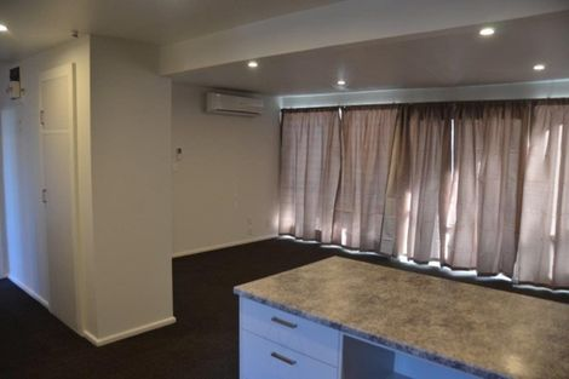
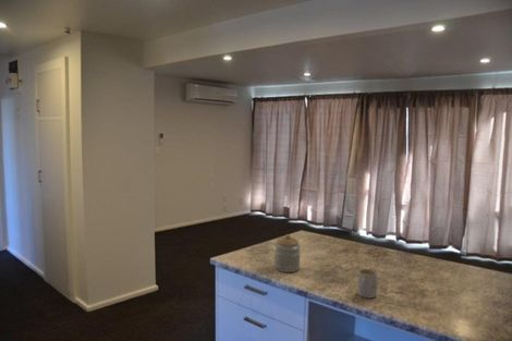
+ mug (366, 284)
+ jar (287, 251)
